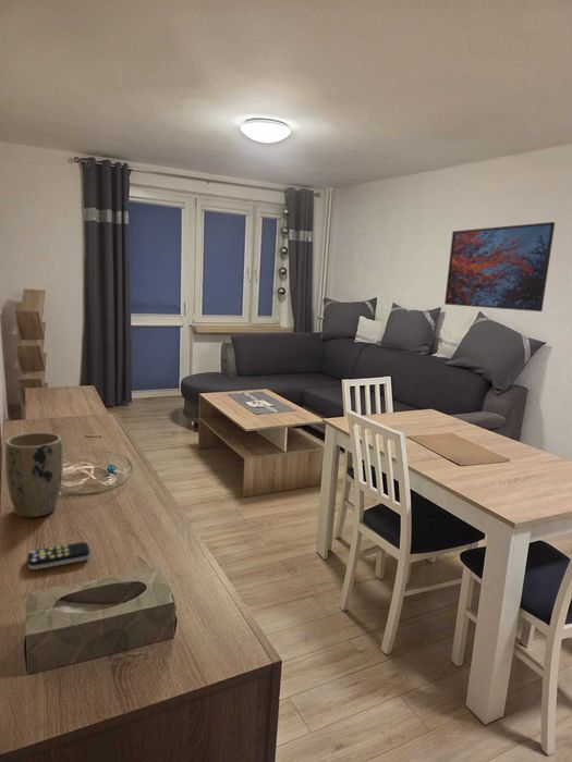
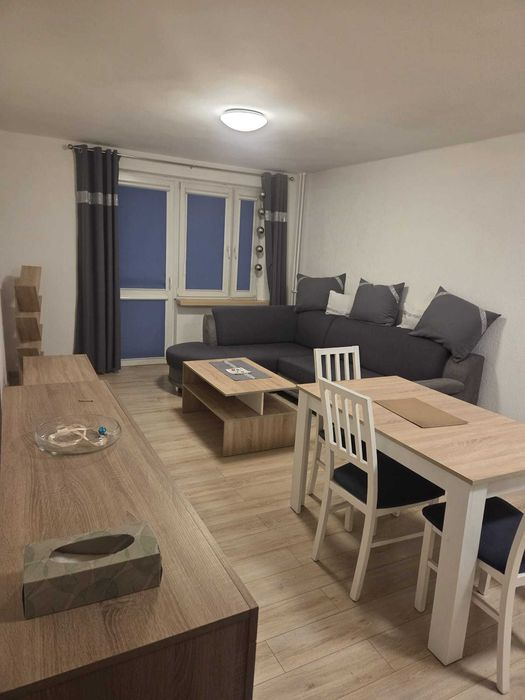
- remote control (59, 554)
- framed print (492, 268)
- plant pot (35, 475)
